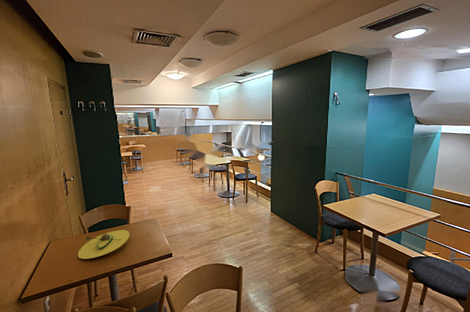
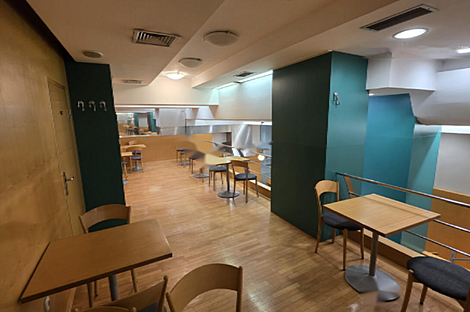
- avocado (104, 240)
